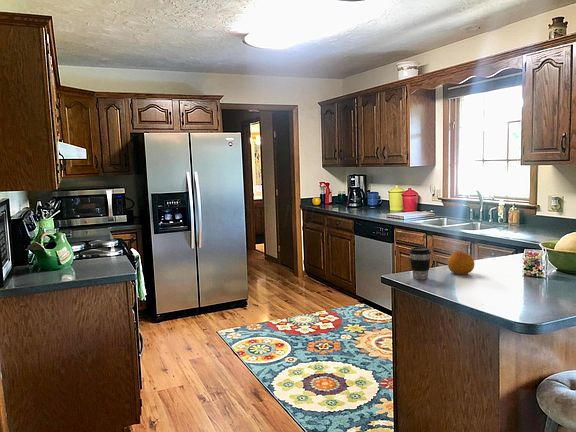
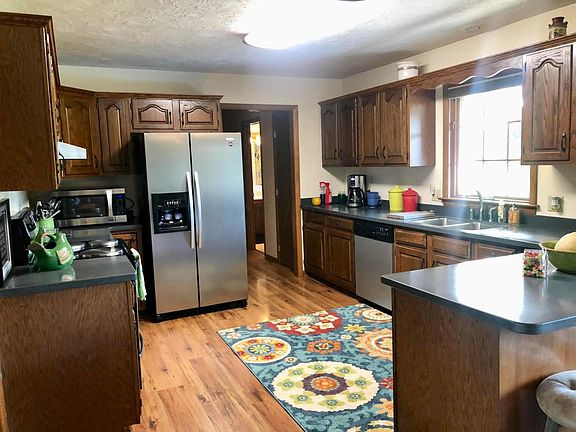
- coffee cup (420, 263)
- fruit (460, 262)
